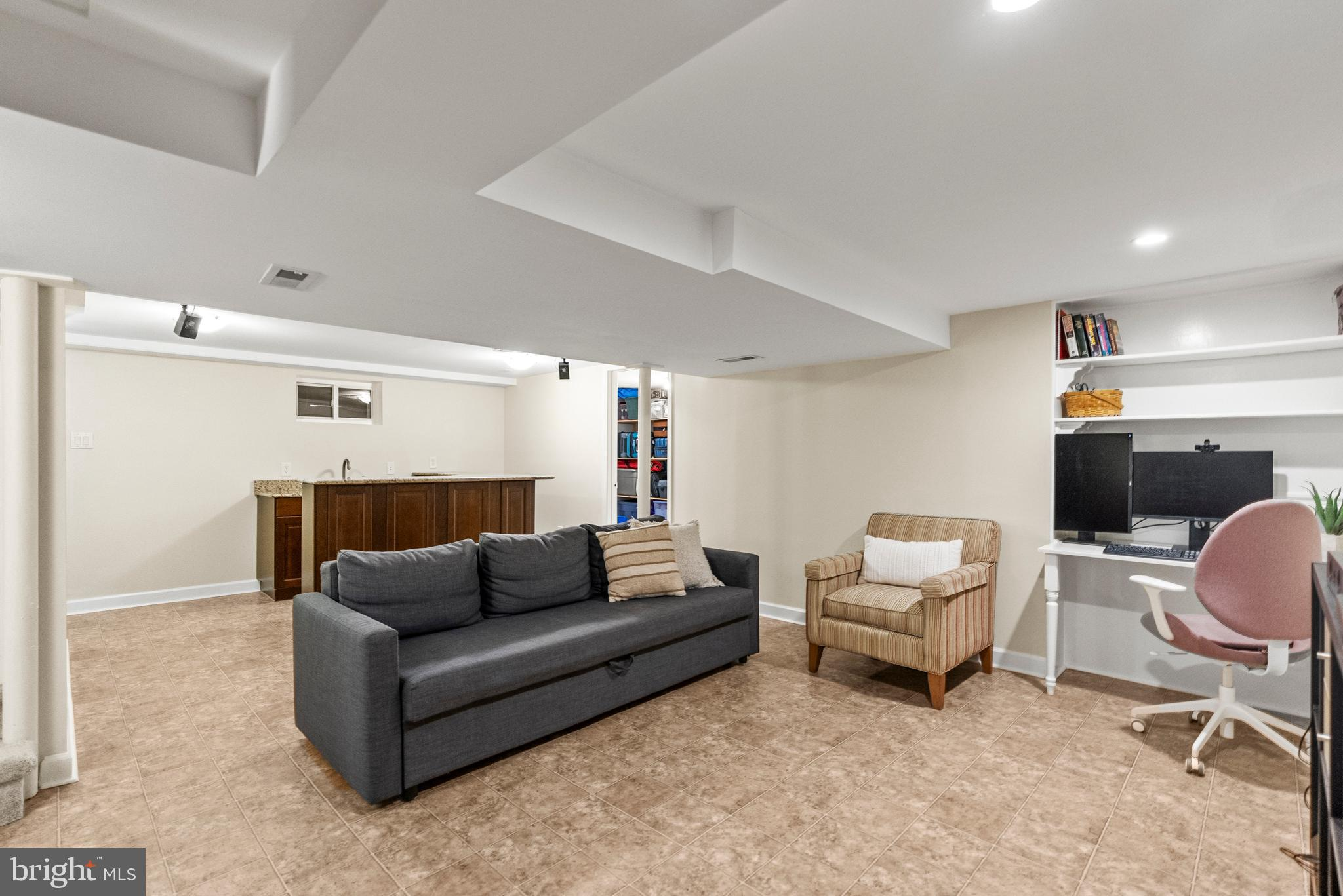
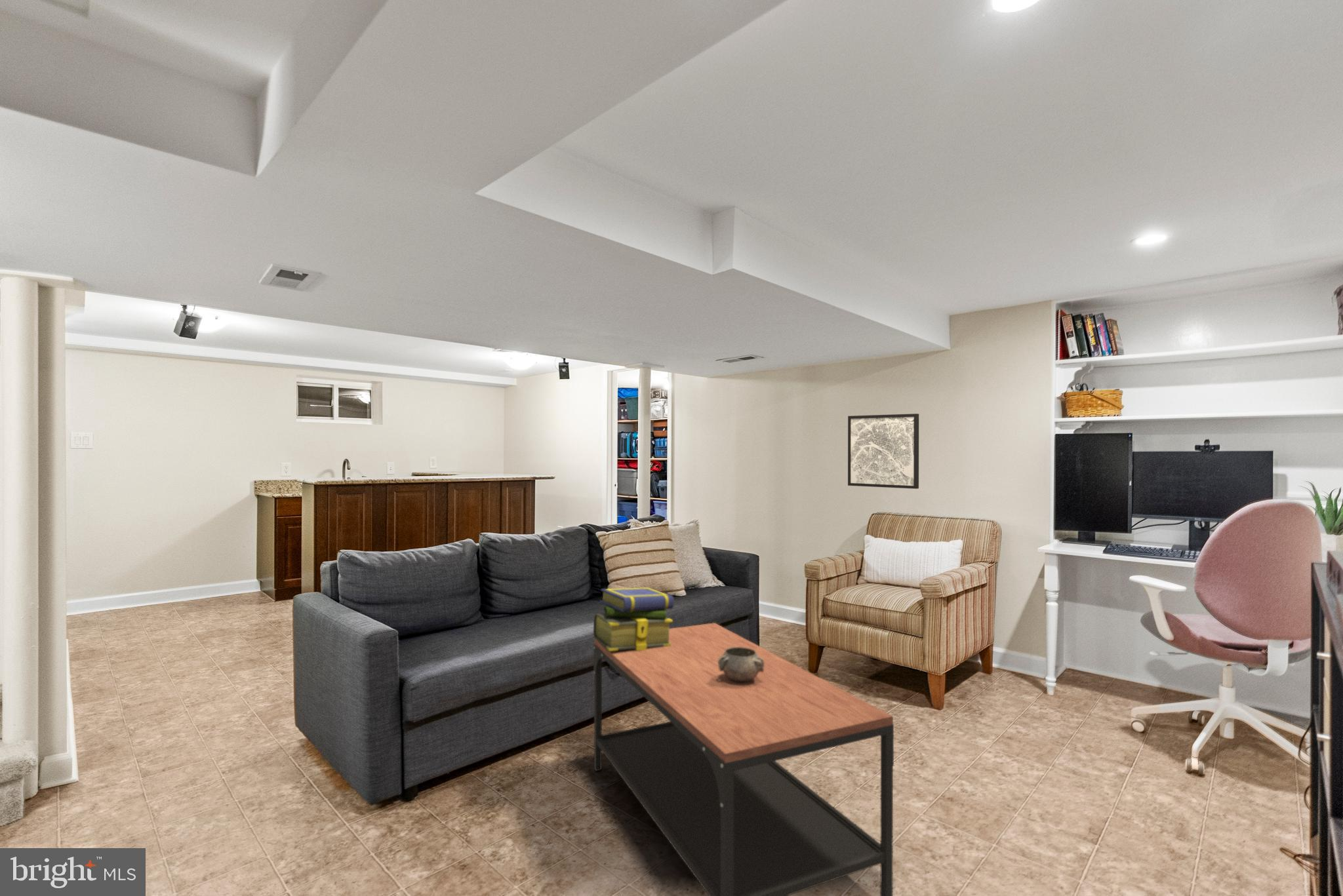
+ decorative bowl (743, 664)
+ wall art (882, 451)
+ stack of books (633, 615)
+ coffee table (718, 747)
